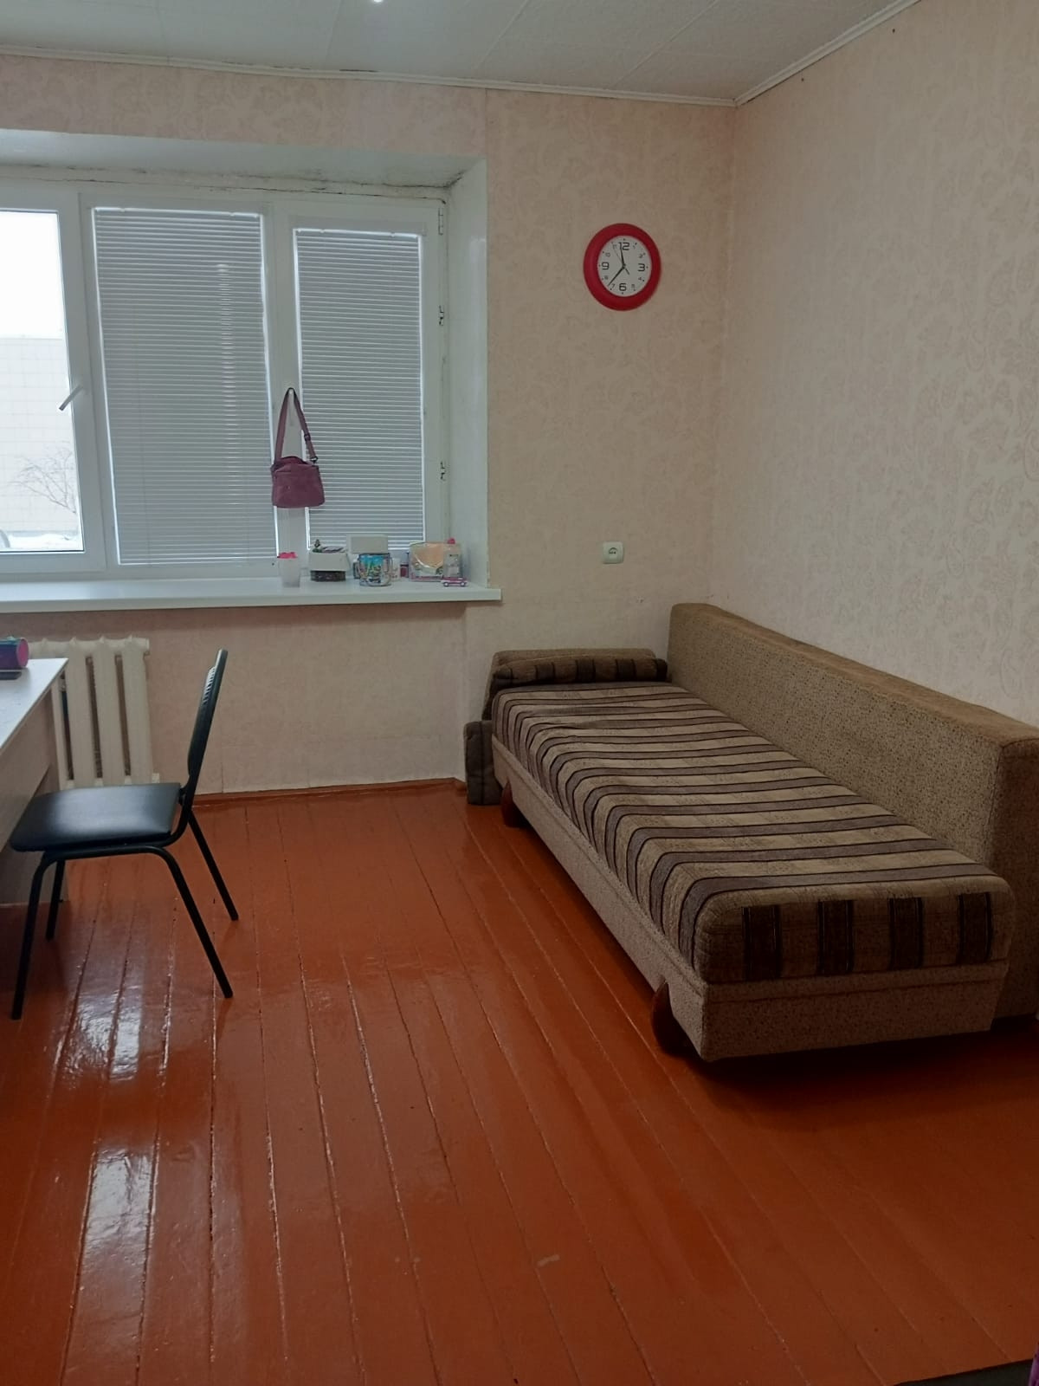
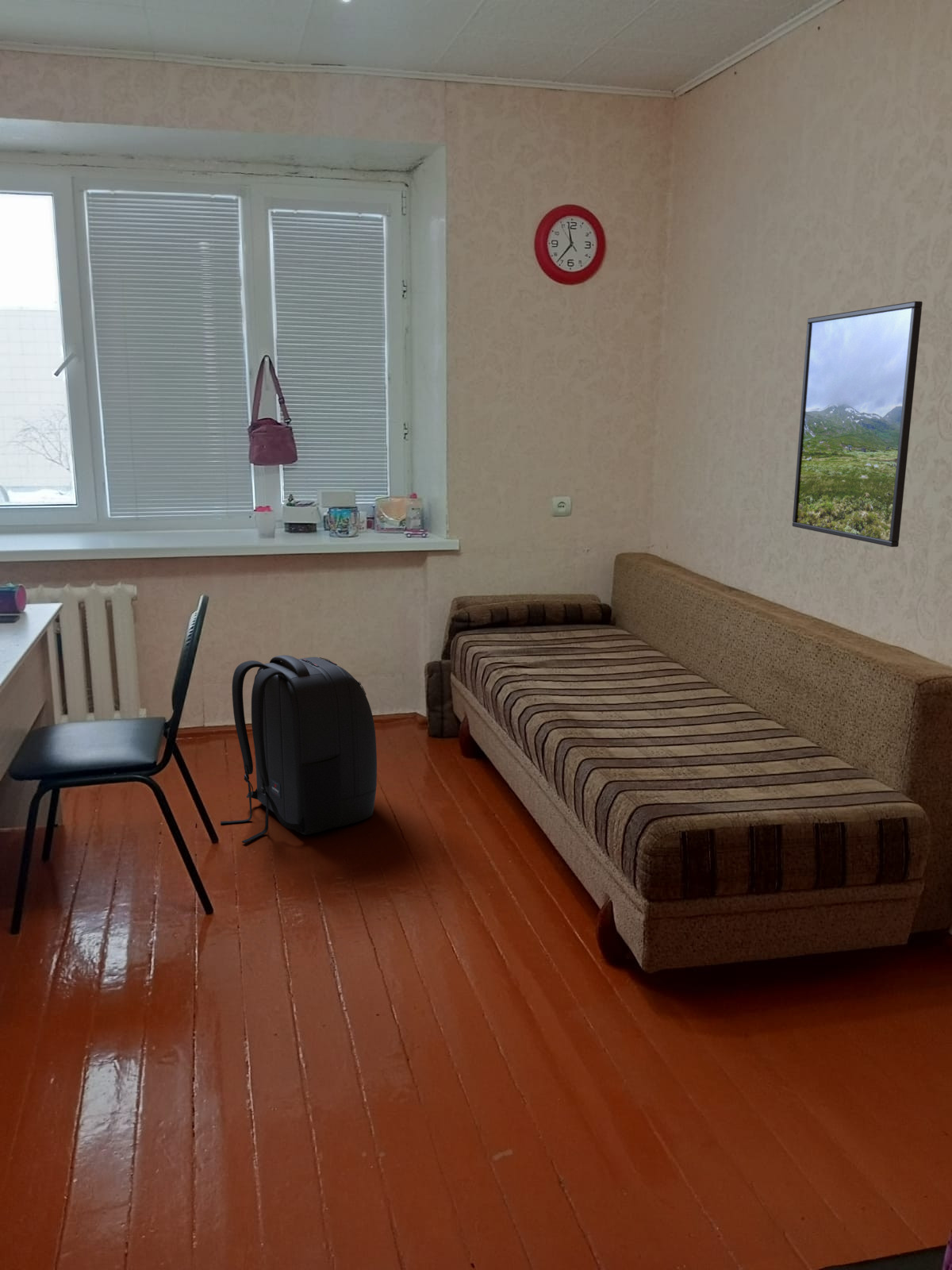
+ backpack (296, 737)
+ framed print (850, 425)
